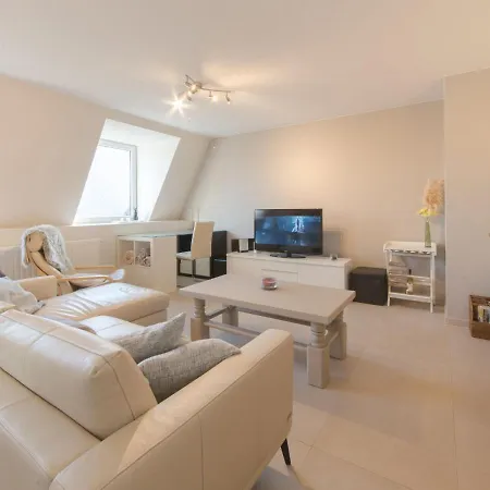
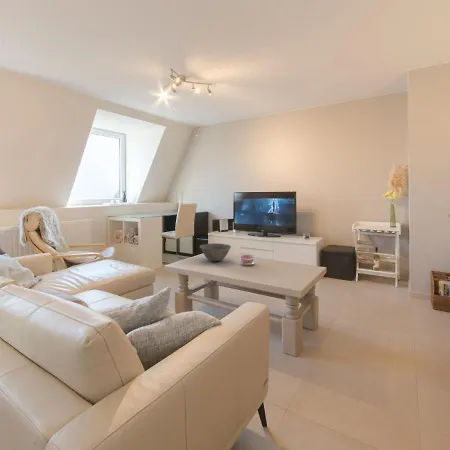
+ bowl (215, 252)
